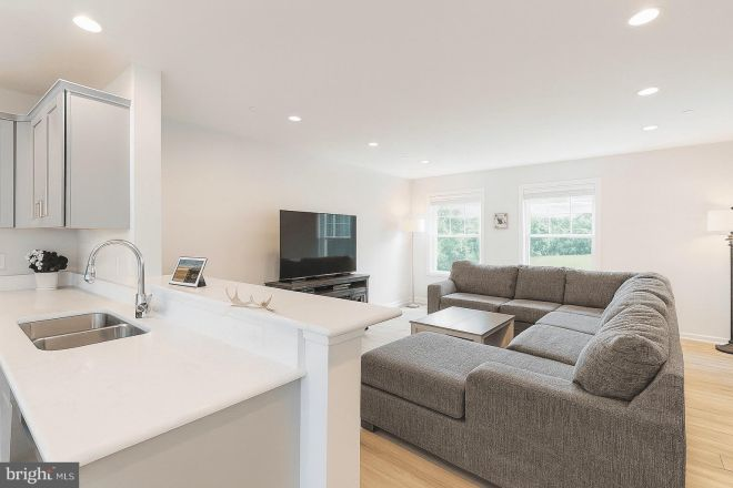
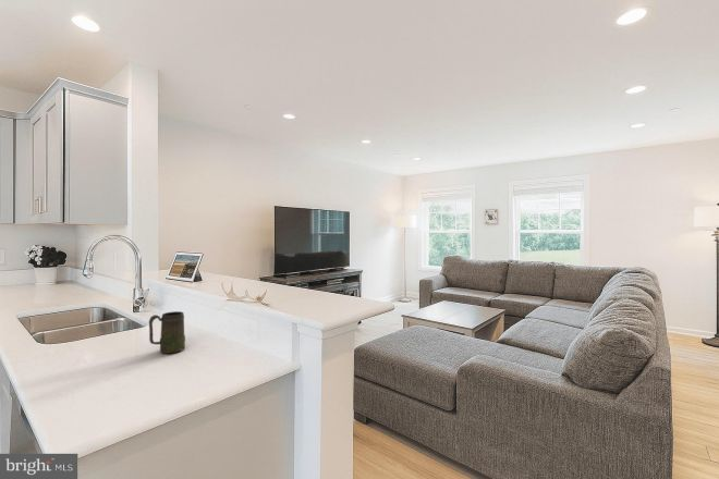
+ mug (167, 332)
